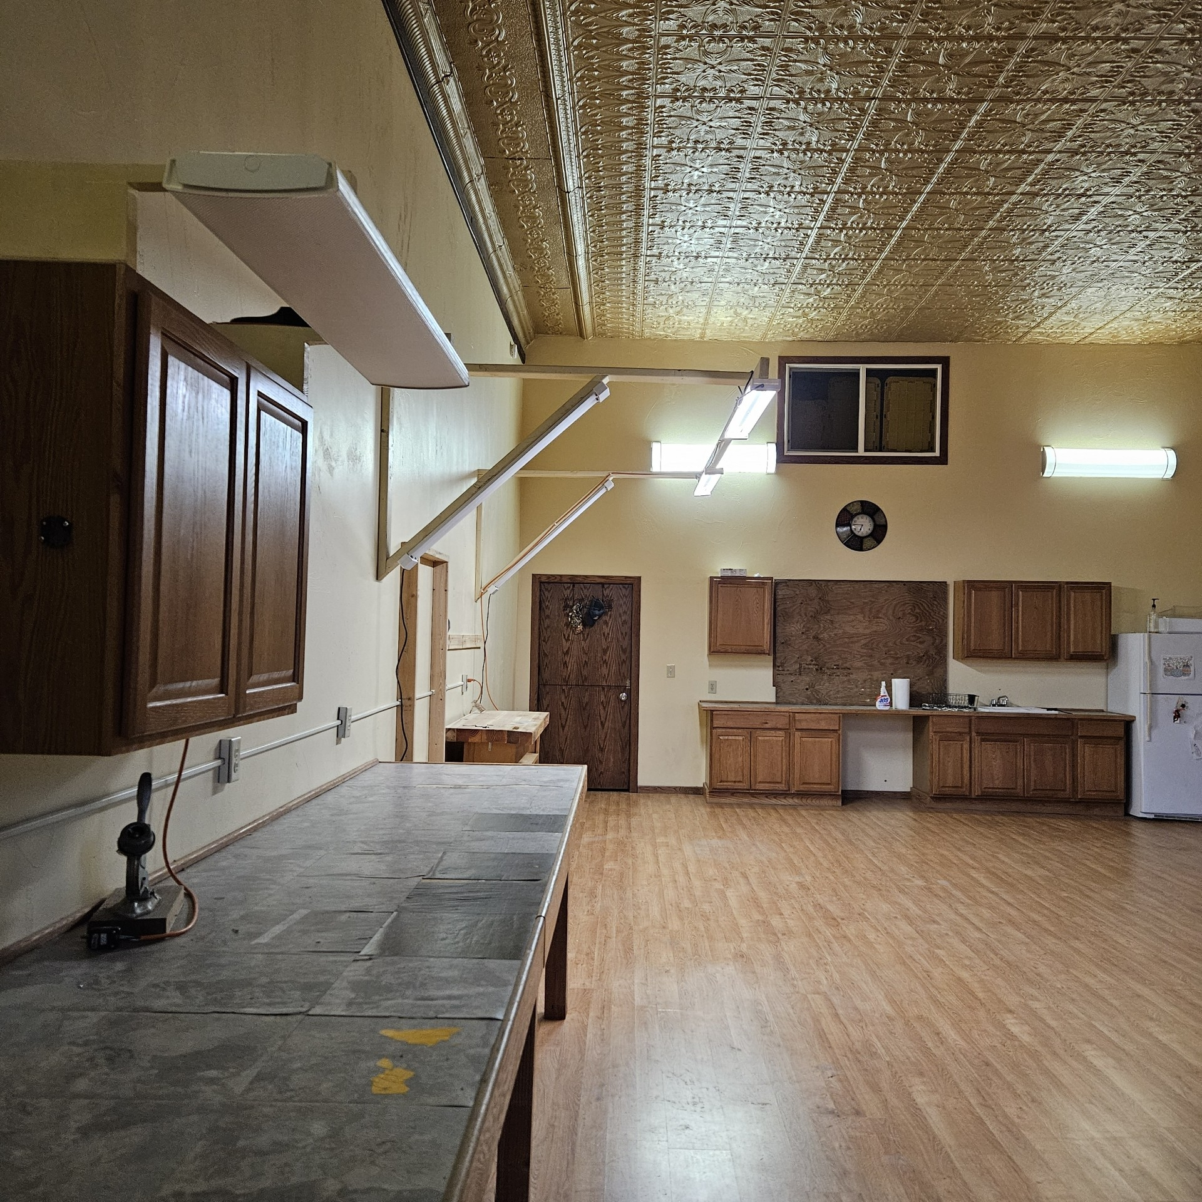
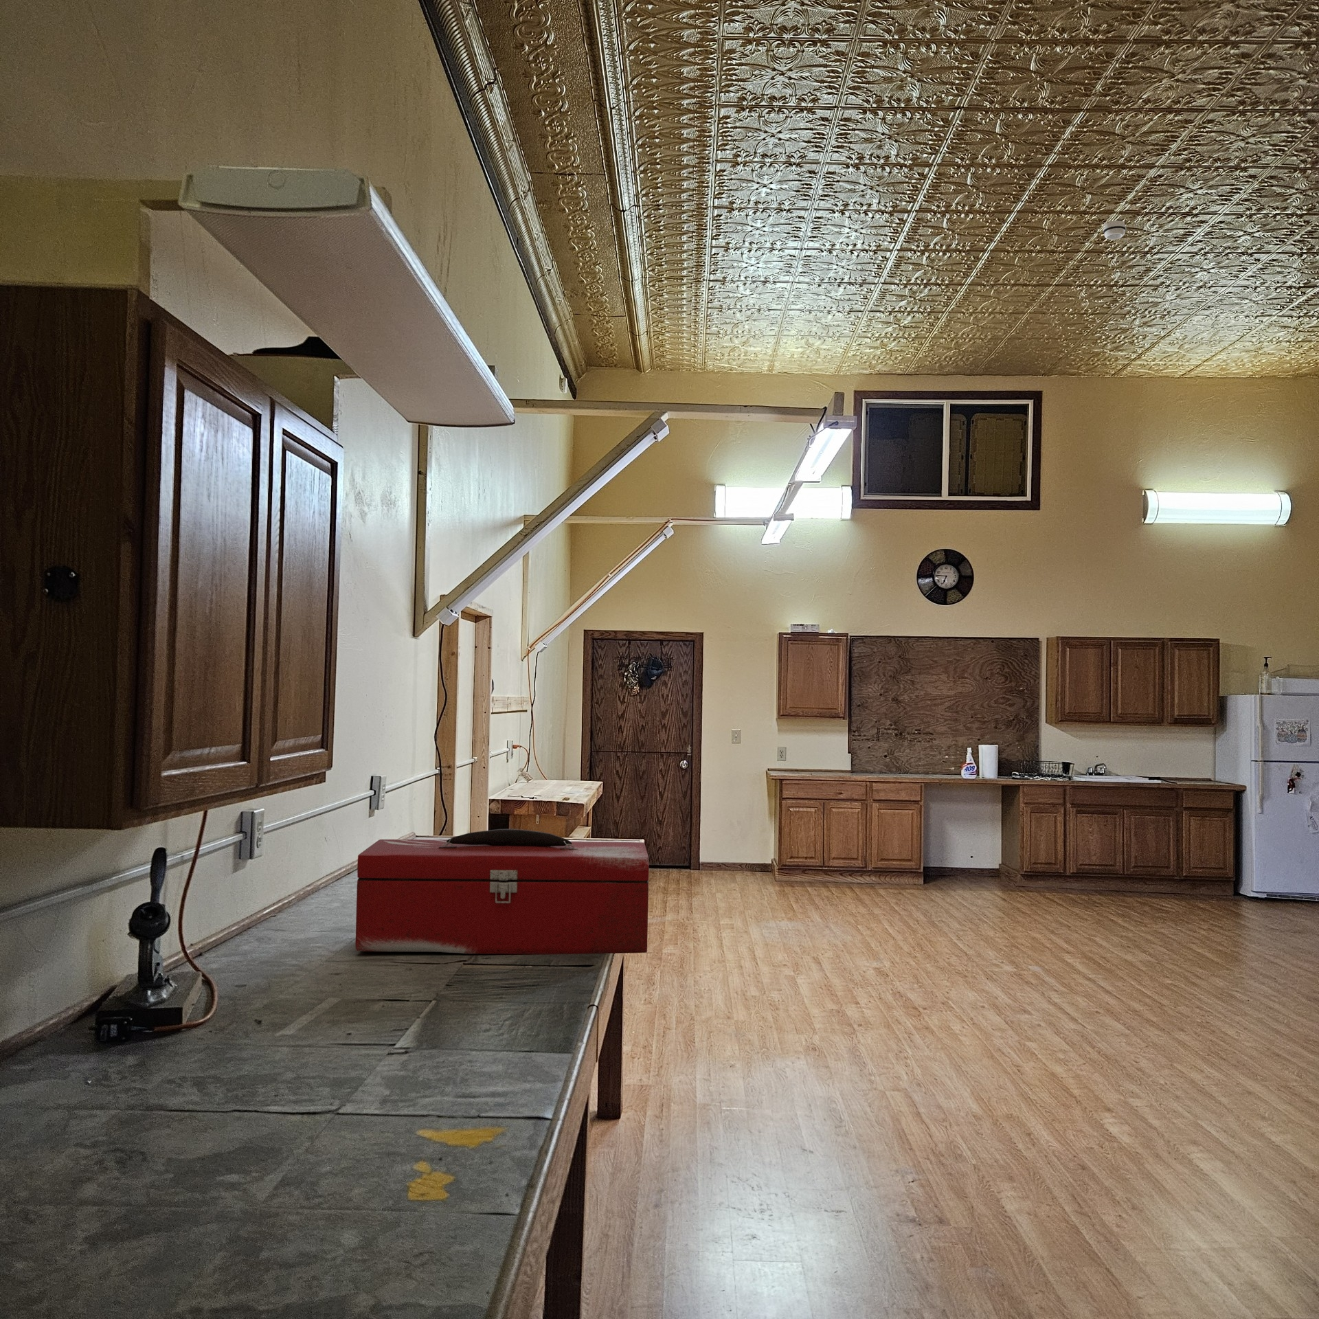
+ toolbox (507, 887)
+ smoke detector (1115, 231)
